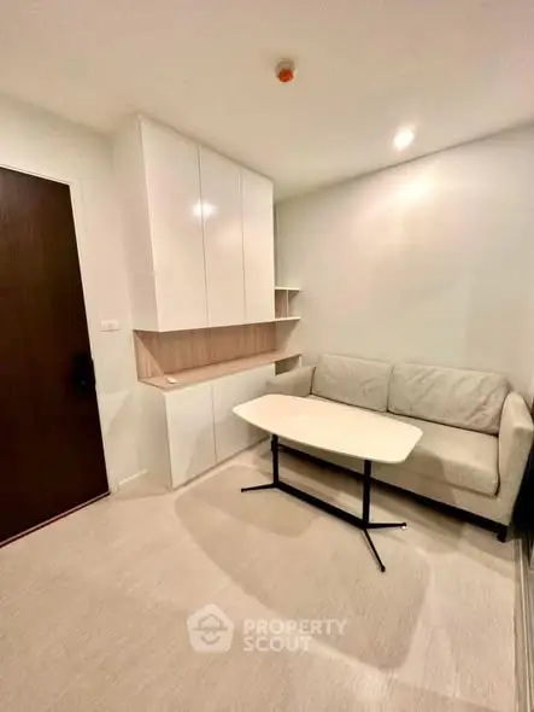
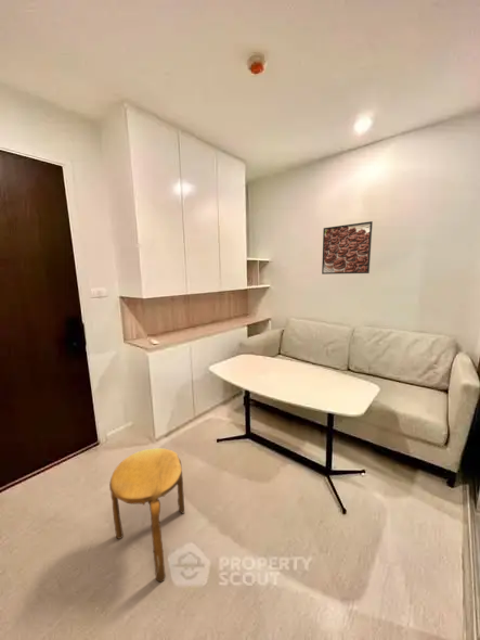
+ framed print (345, 249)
+ stool (154, 502)
